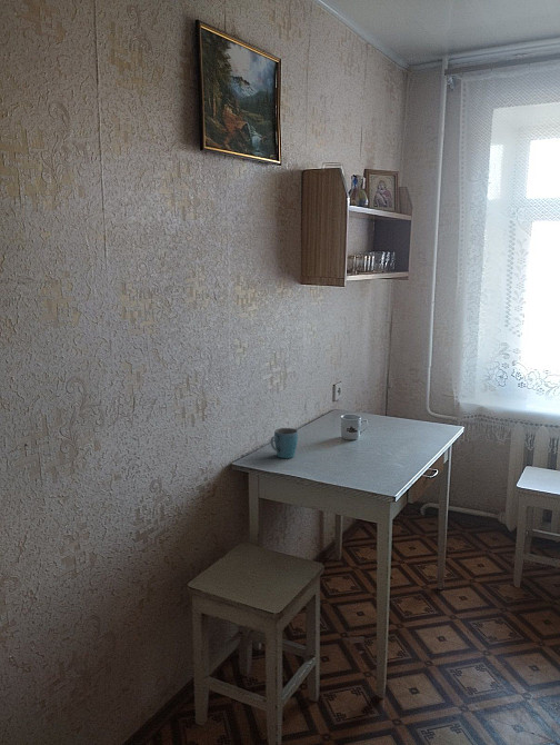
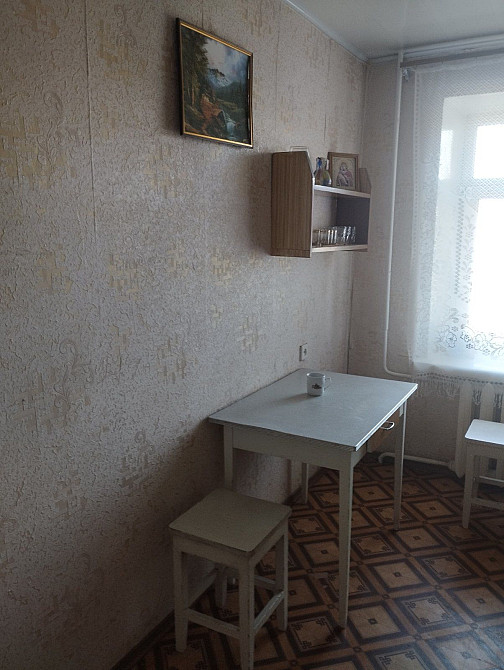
- mug (282, 444)
